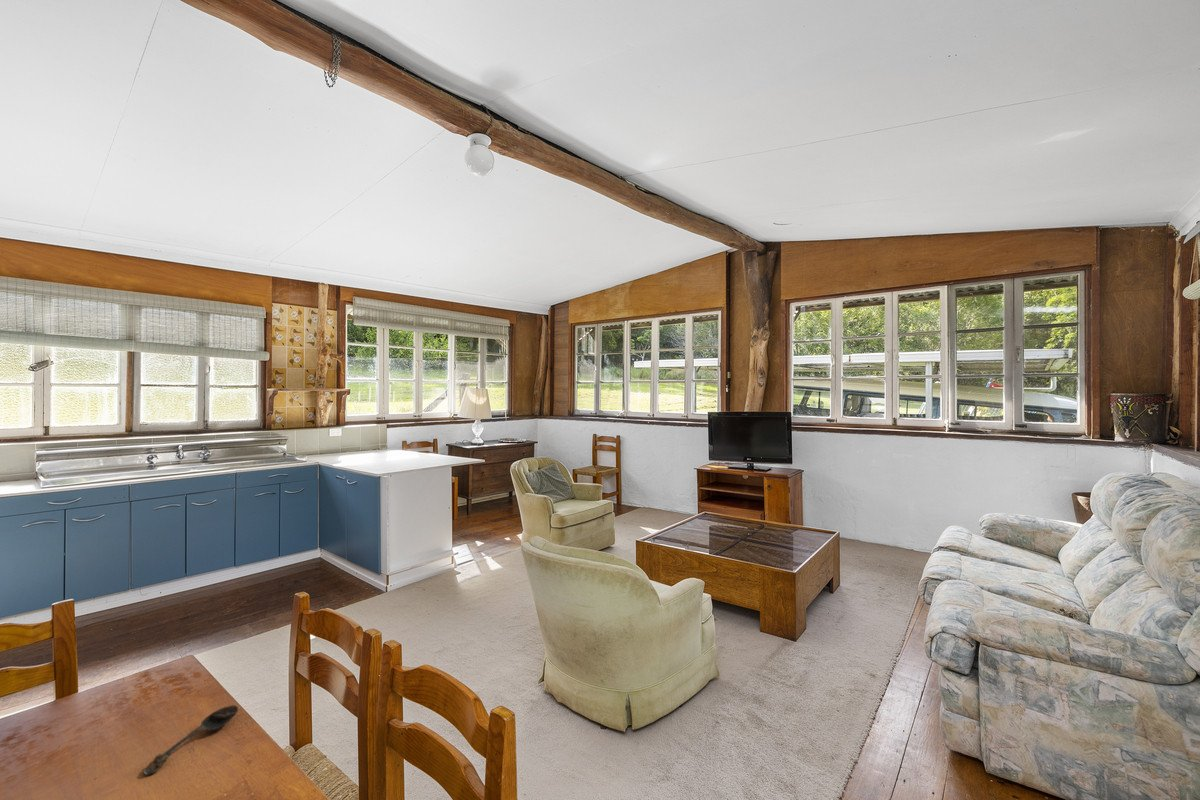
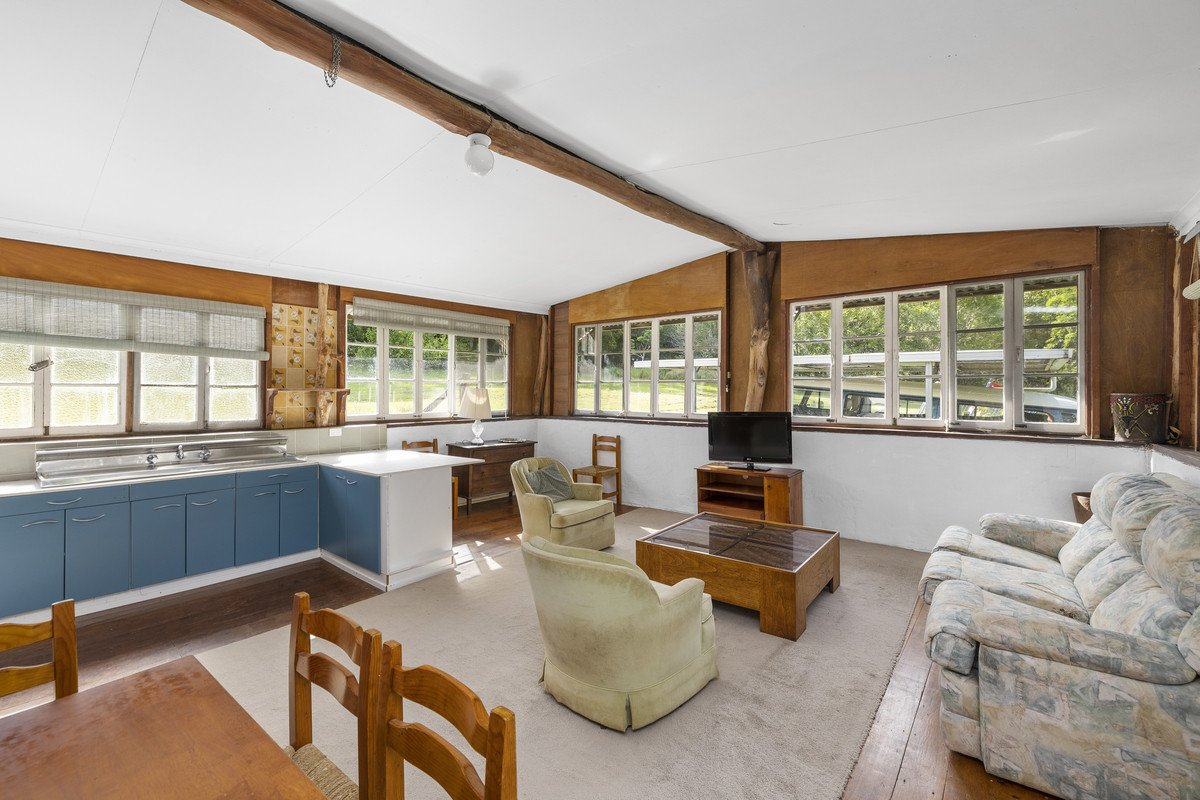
- spoon (193, 735)
